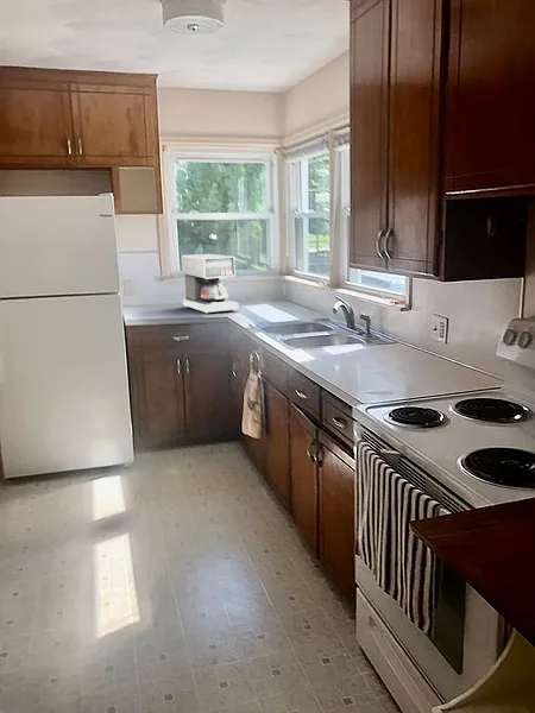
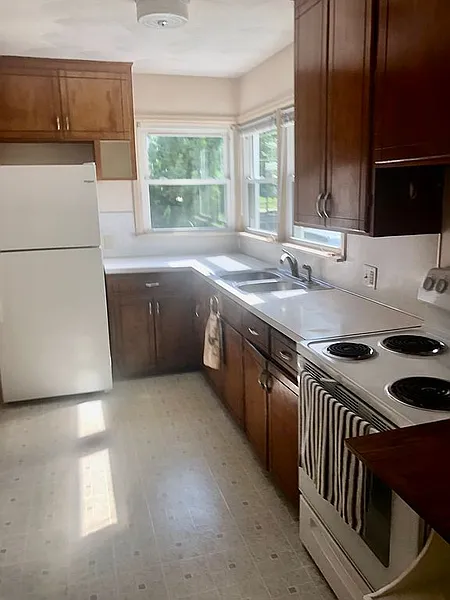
- coffee maker (208, 282)
